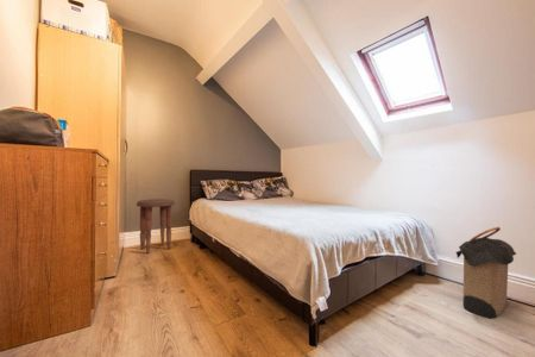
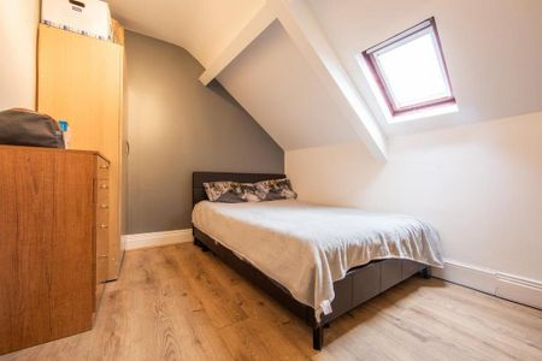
- laundry hamper (484, 263)
- side table (160, 224)
